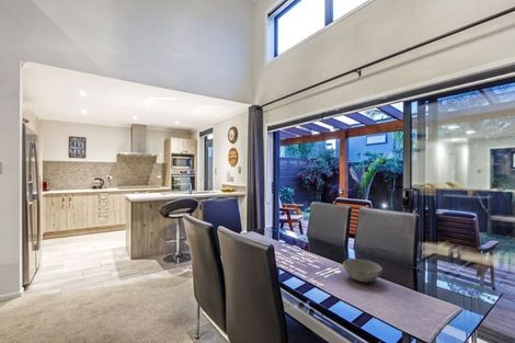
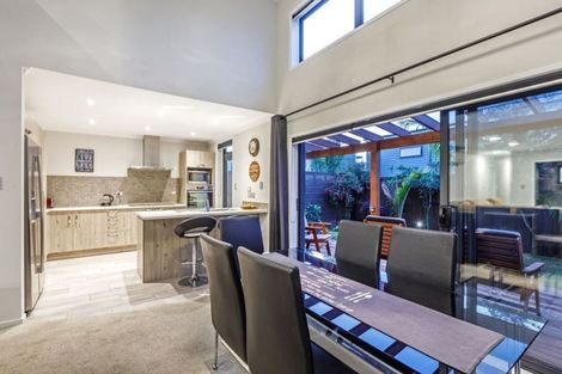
- bowl (362, 272)
